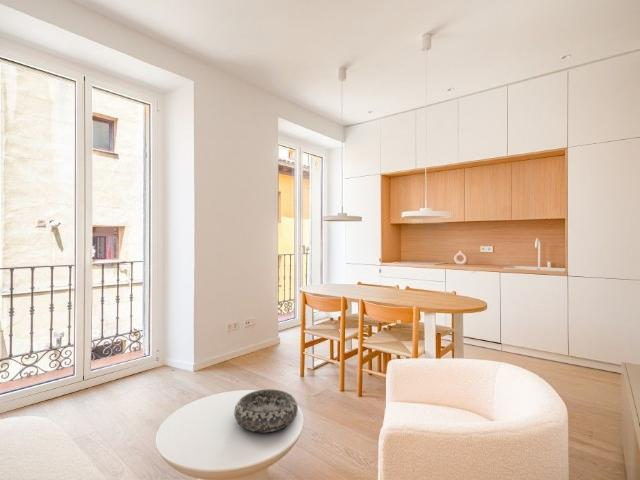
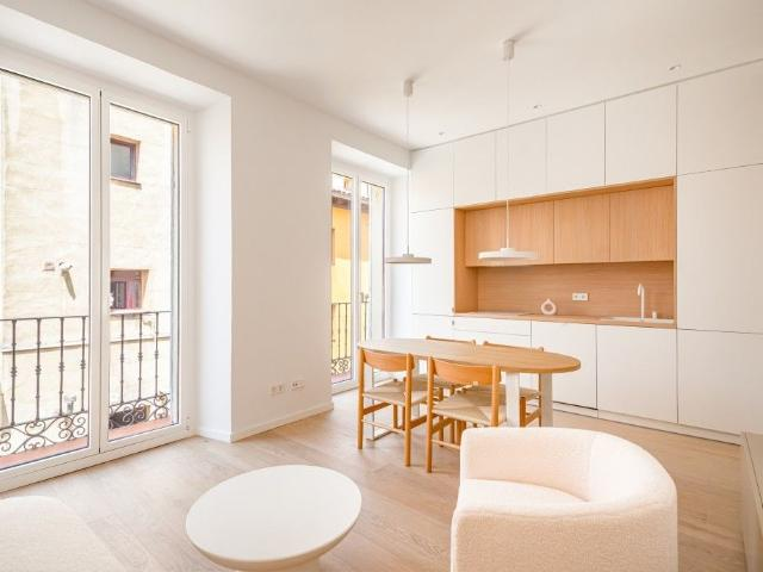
- decorative bowl (266, 409)
